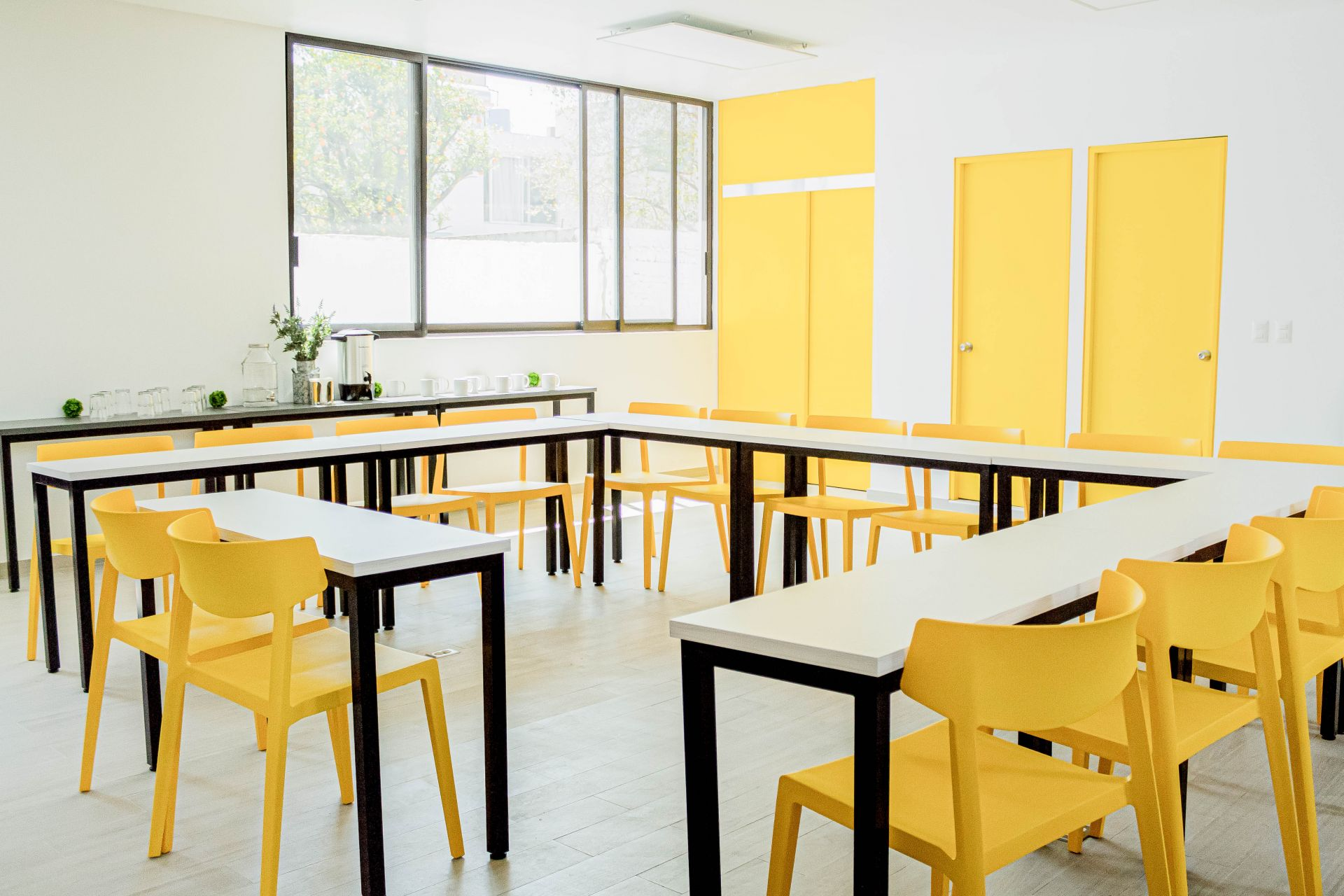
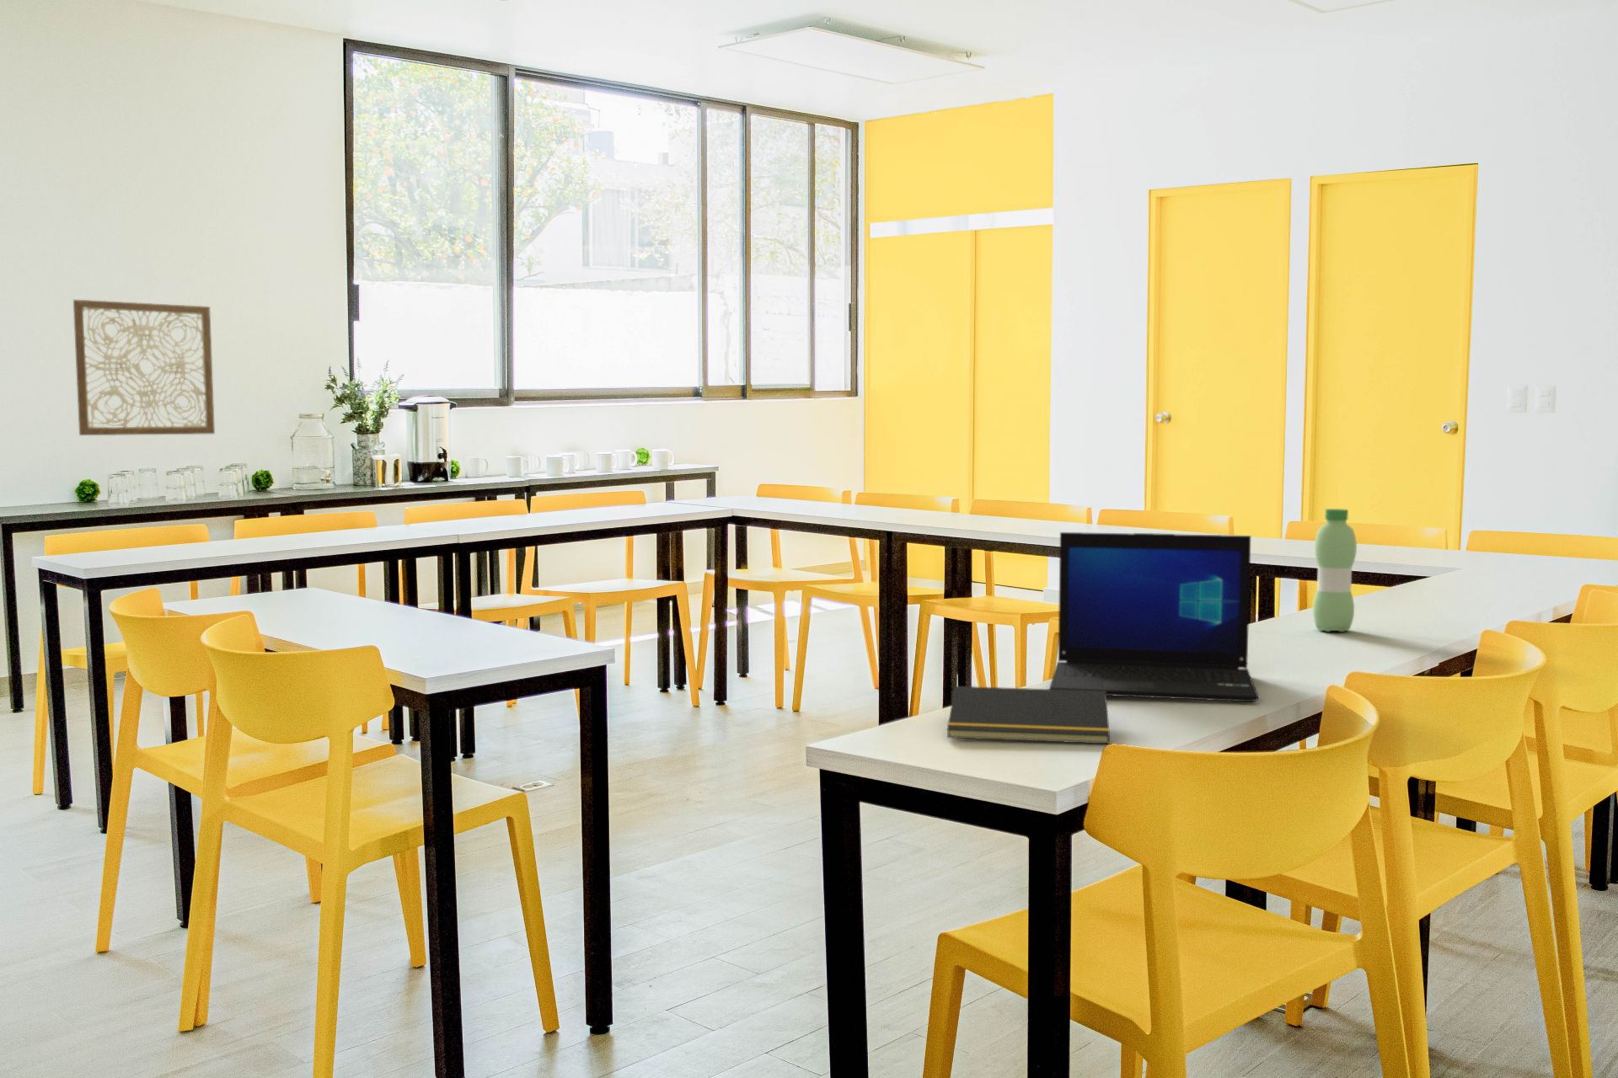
+ laptop (1153, 612)
+ water bottle (1334, 569)
+ wall art (141, 369)
+ notepad (1028, 713)
